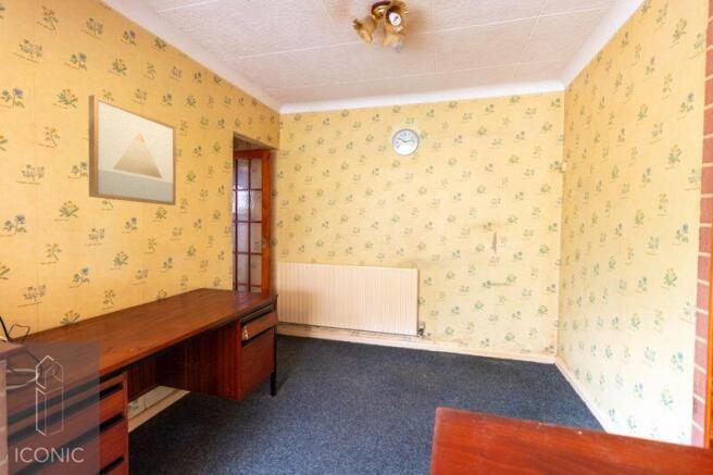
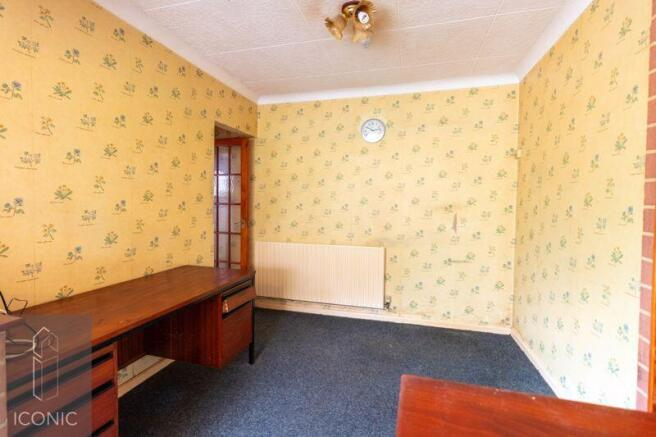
- wall art (137, 157)
